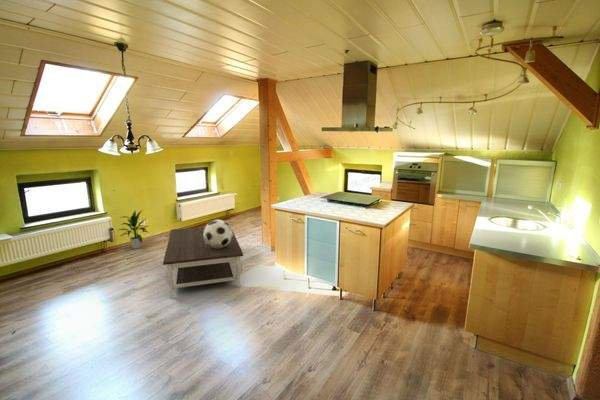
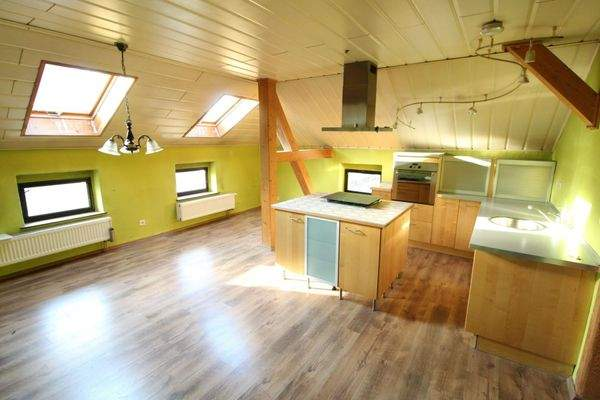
- indoor plant (134, 229)
- decorative sphere (218, 233)
- coffee table (203, 255)
